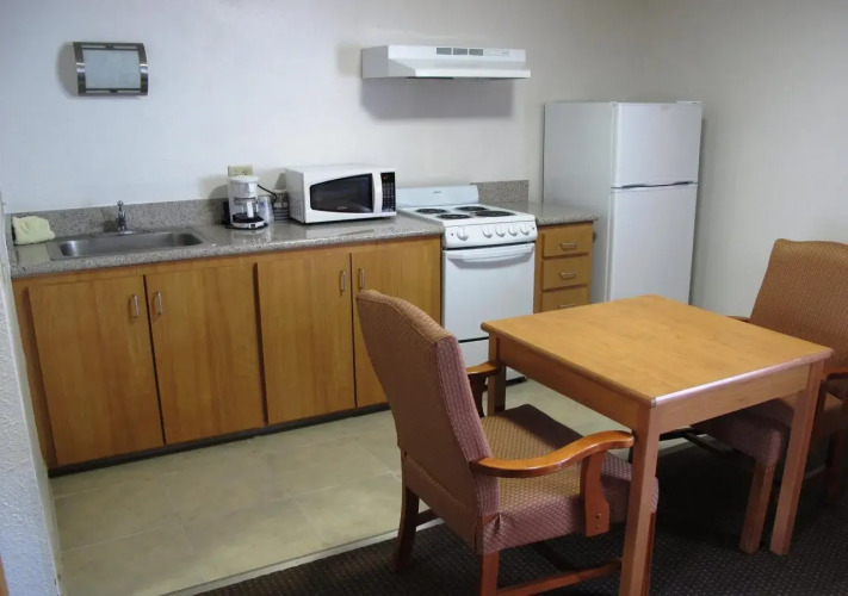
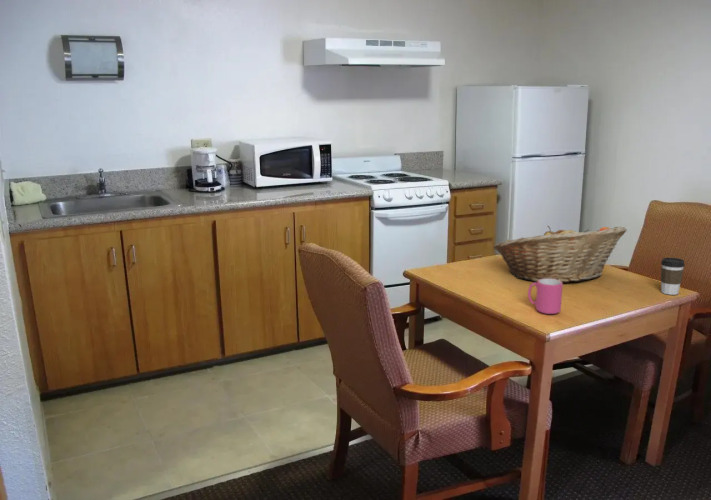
+ fruit basket (559, 248)
+ coffee cup (671, 276)
+ mug (544, 295)
